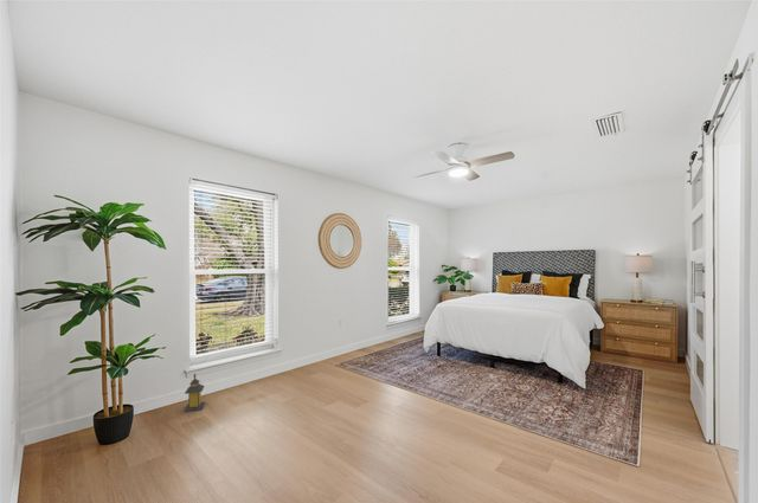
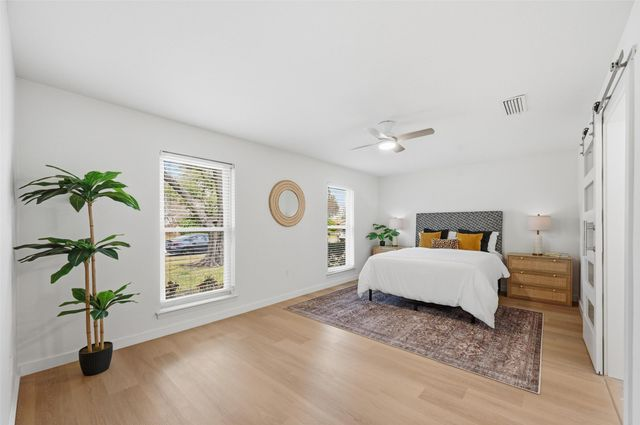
- lantern (194, 391)
